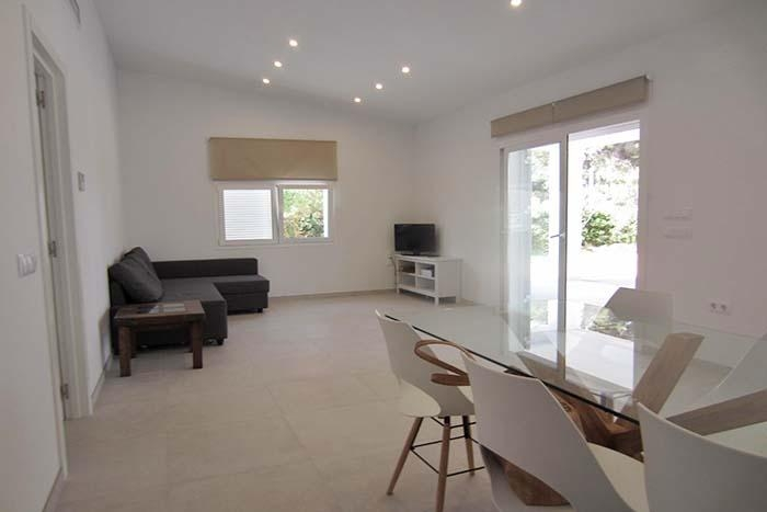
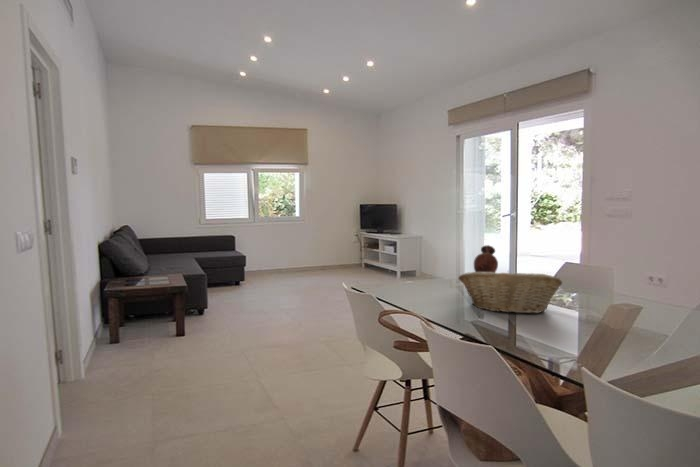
+ vase (485, 265)
+ fruit basket (508, 287)
